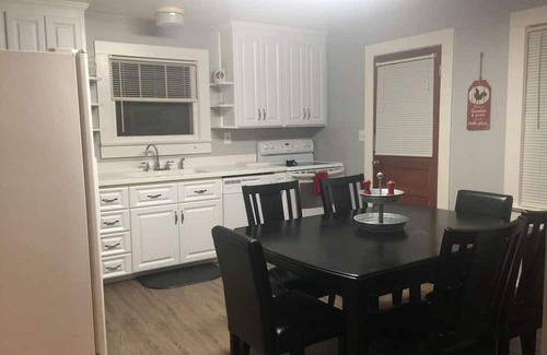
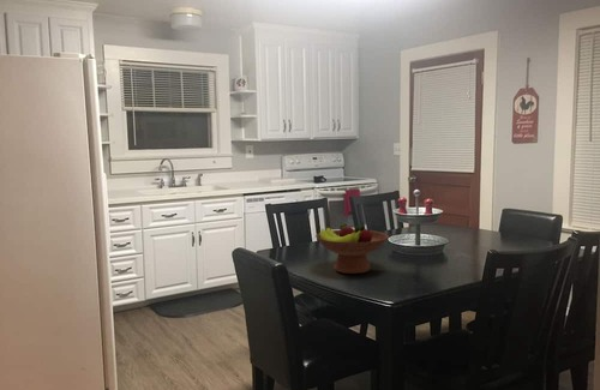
+ fruit bowl (352, 246)
